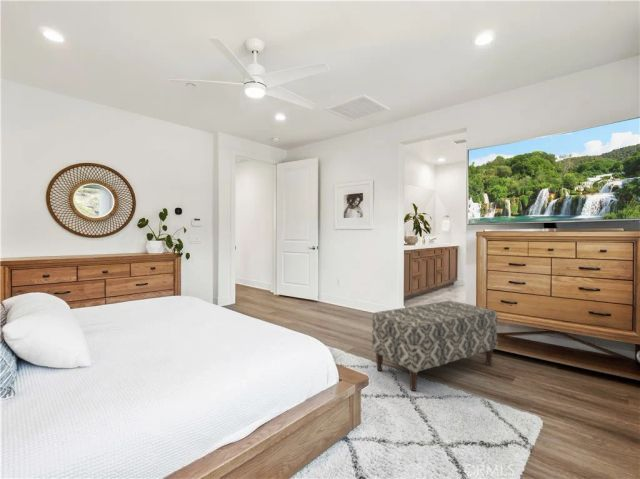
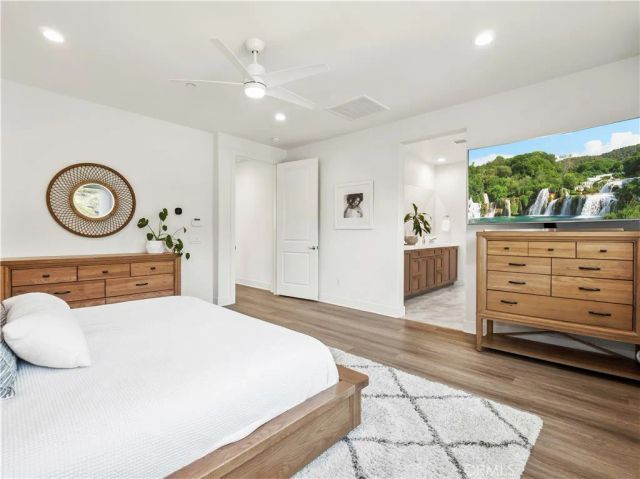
- bench (435, 339)
